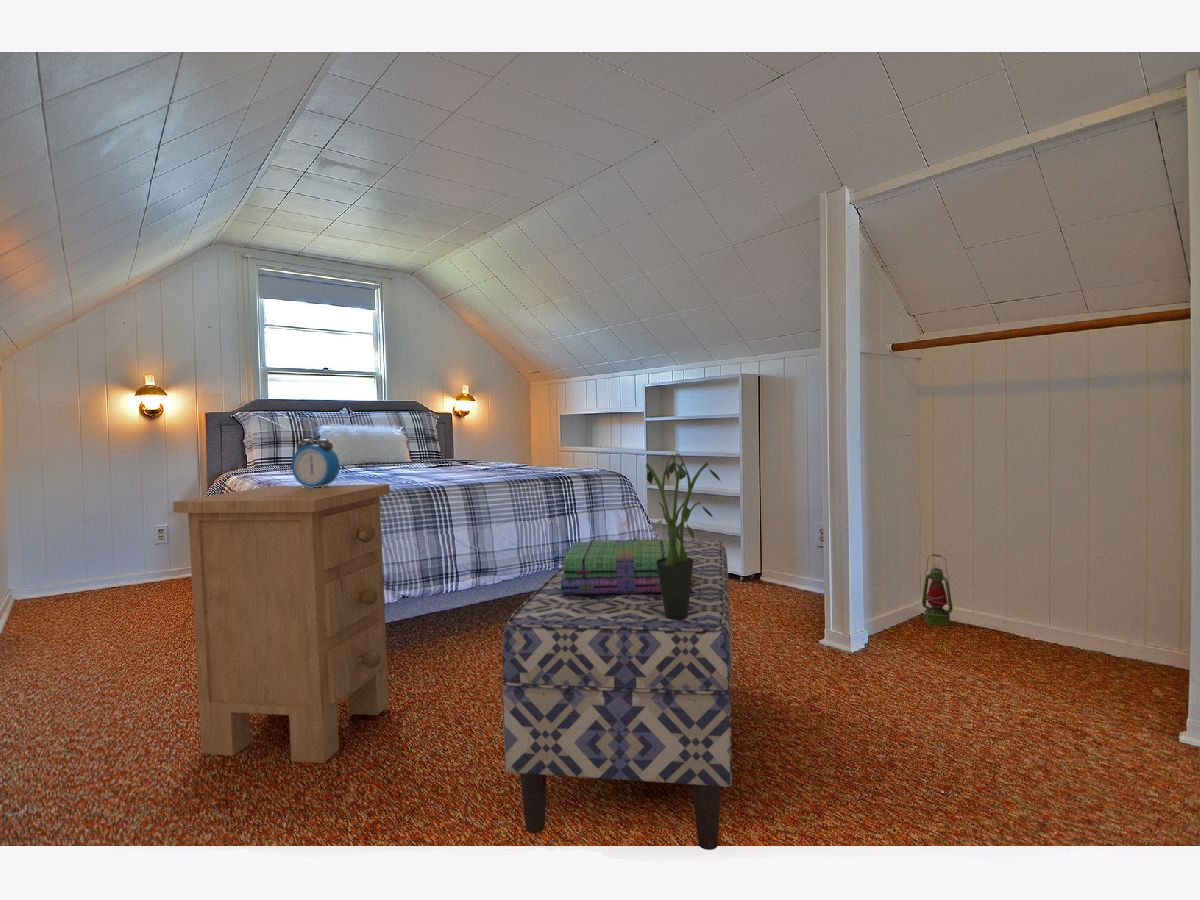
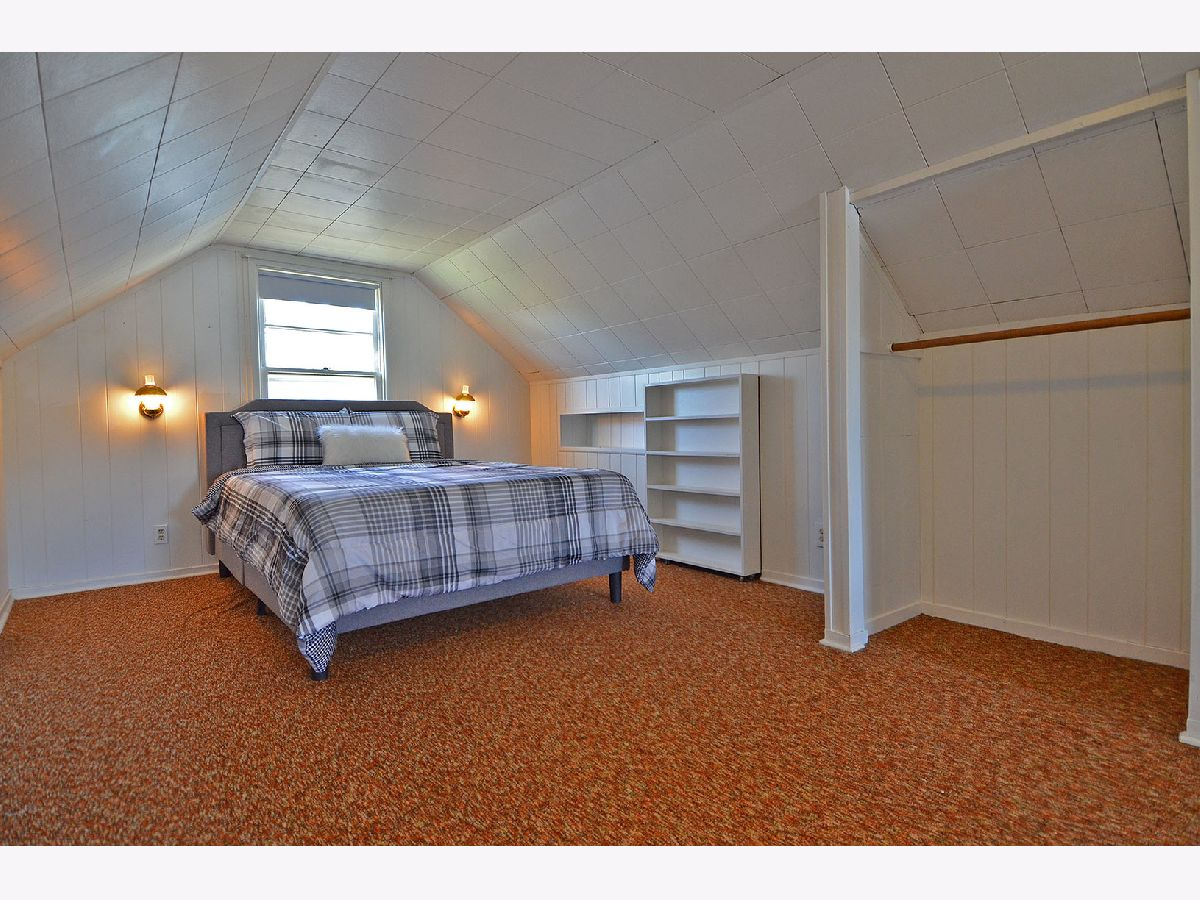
- nightstand (304, 611)
- stack of books (625, 564)
- lantern (936, 588)
- potted plant (682, 534)
- bench (641, 655)
- alarm clock (315, 462)
